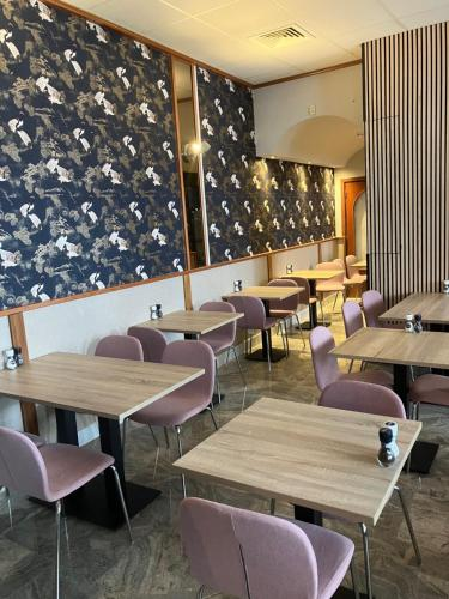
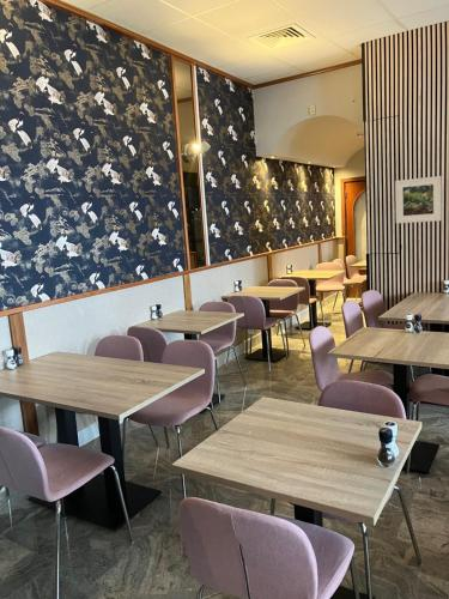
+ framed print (418, 200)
